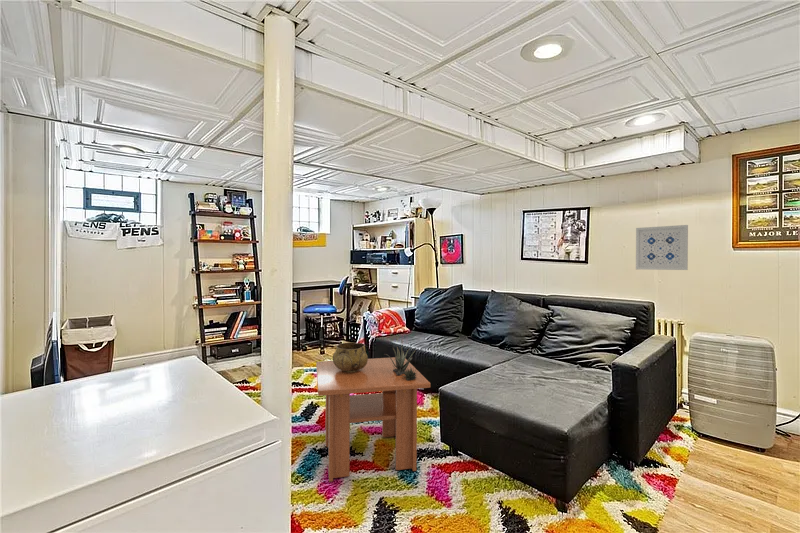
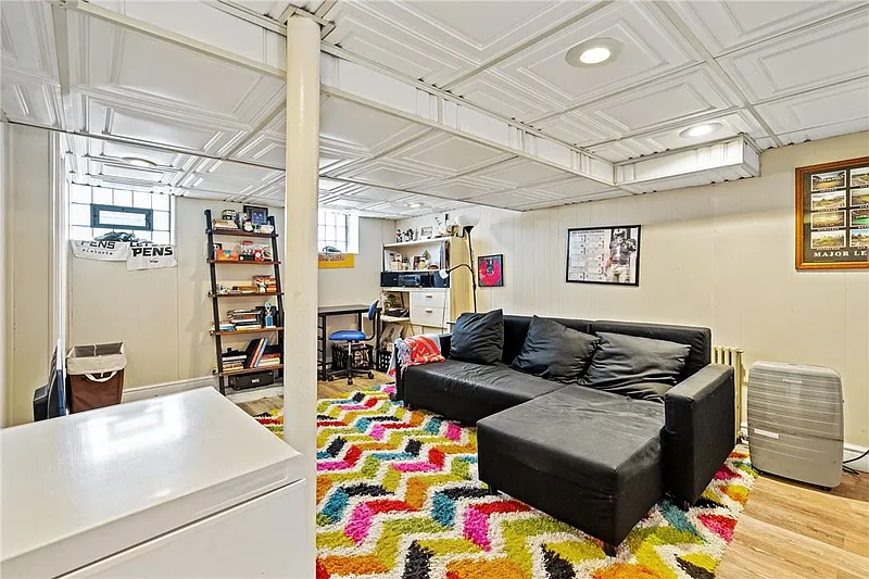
- wall art (660, 248)
- decorative bowl (350, 357)
- succulent plant (404, 356)
- coffee table (367, 412)
